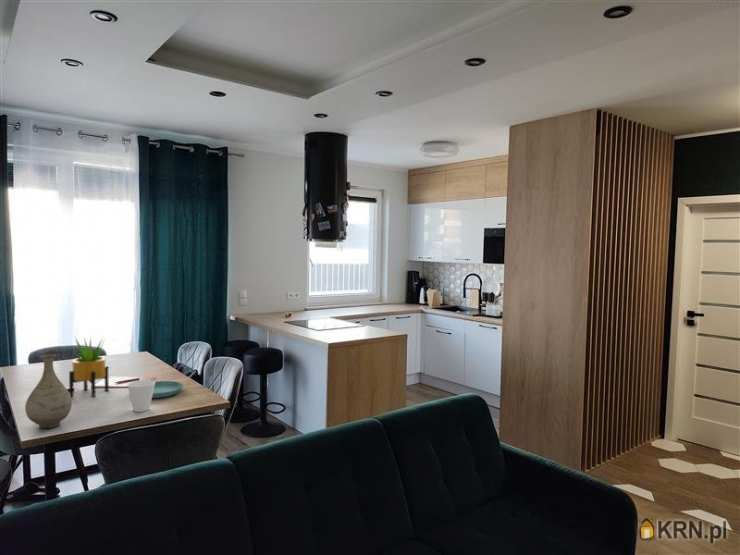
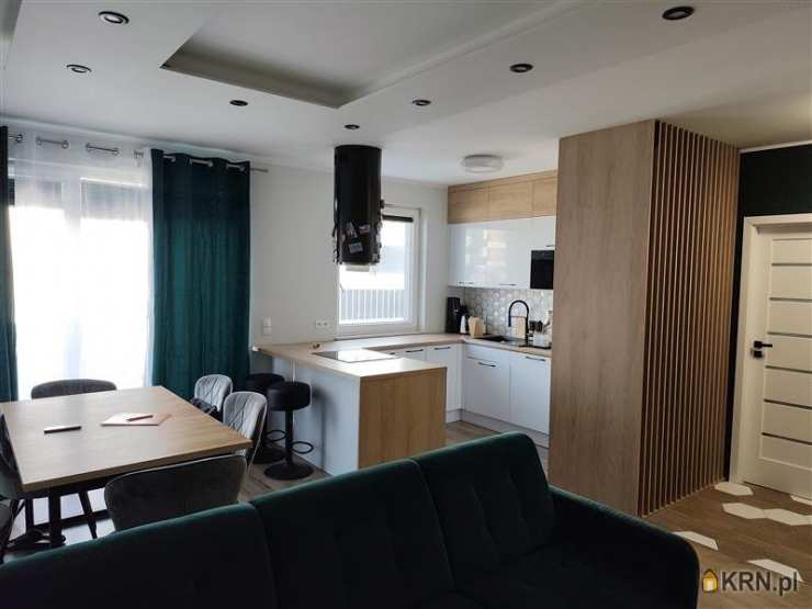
- cup (141, 396)
- potted plant (89, 364)
- vase (48, 390)
- saucer (158, 389)
